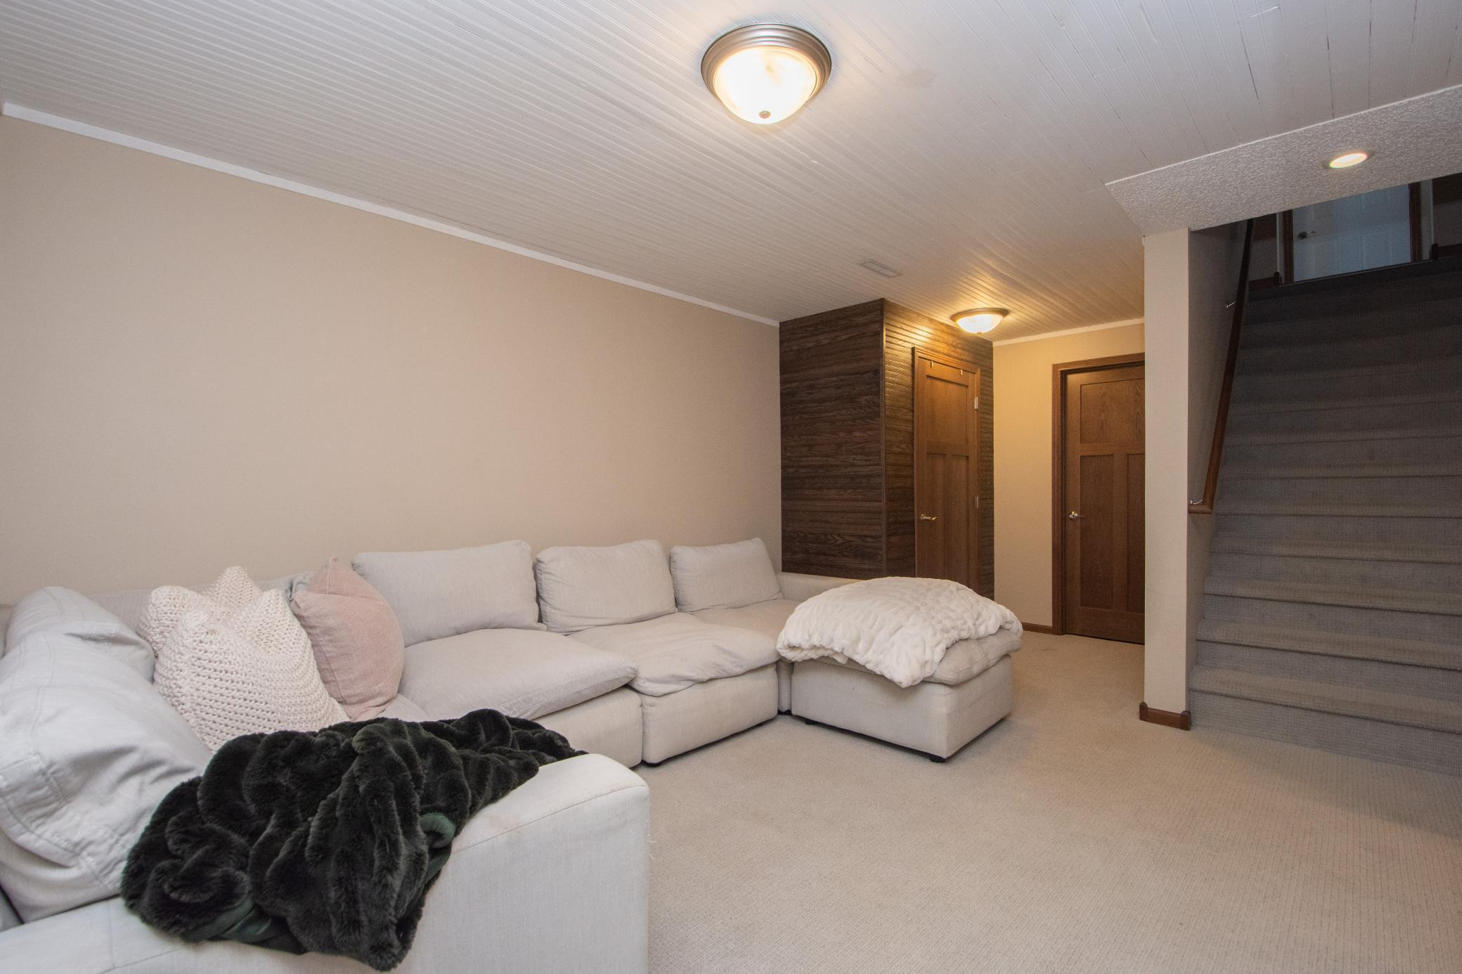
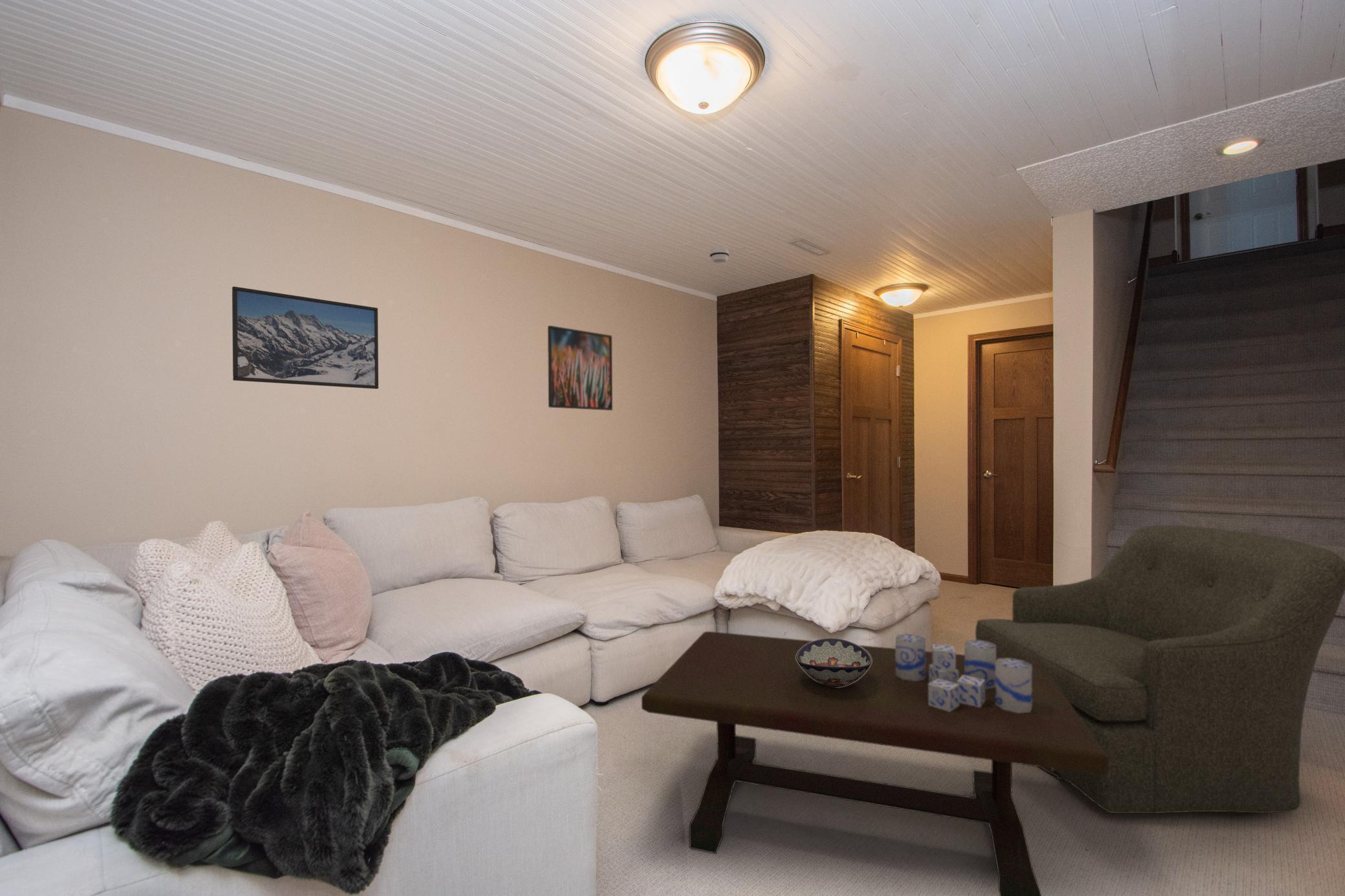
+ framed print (310, 341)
+ chair (1143, 647)
+ decorative bowl (833, 666)
+ candle (958, 670)
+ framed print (581, 370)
+ coffee table (854, 741)
+ smoke detector (719, 255)
